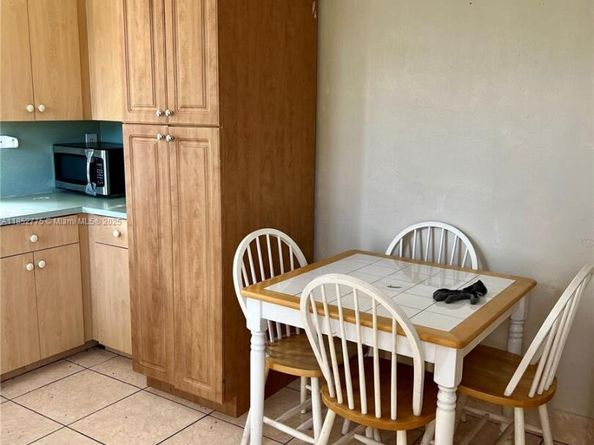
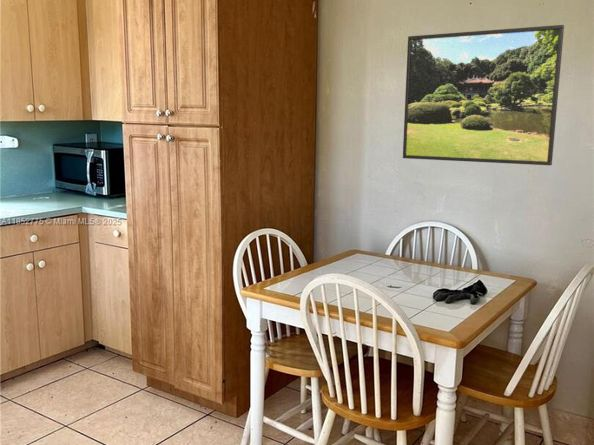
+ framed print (476, 97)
